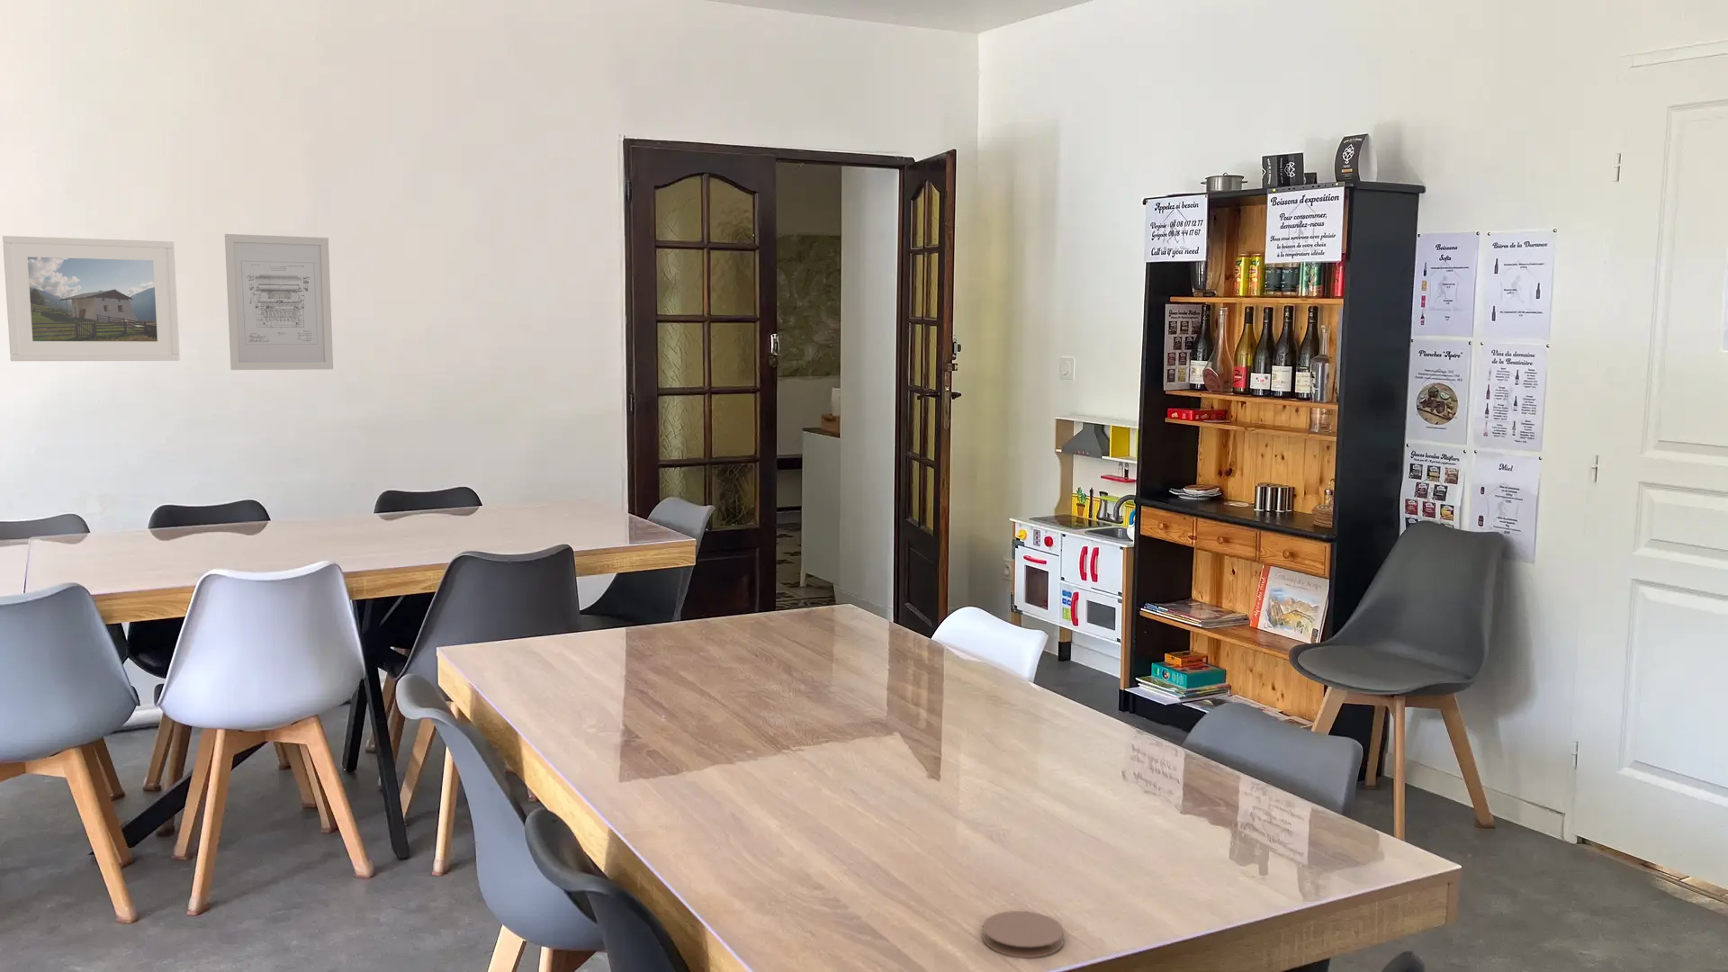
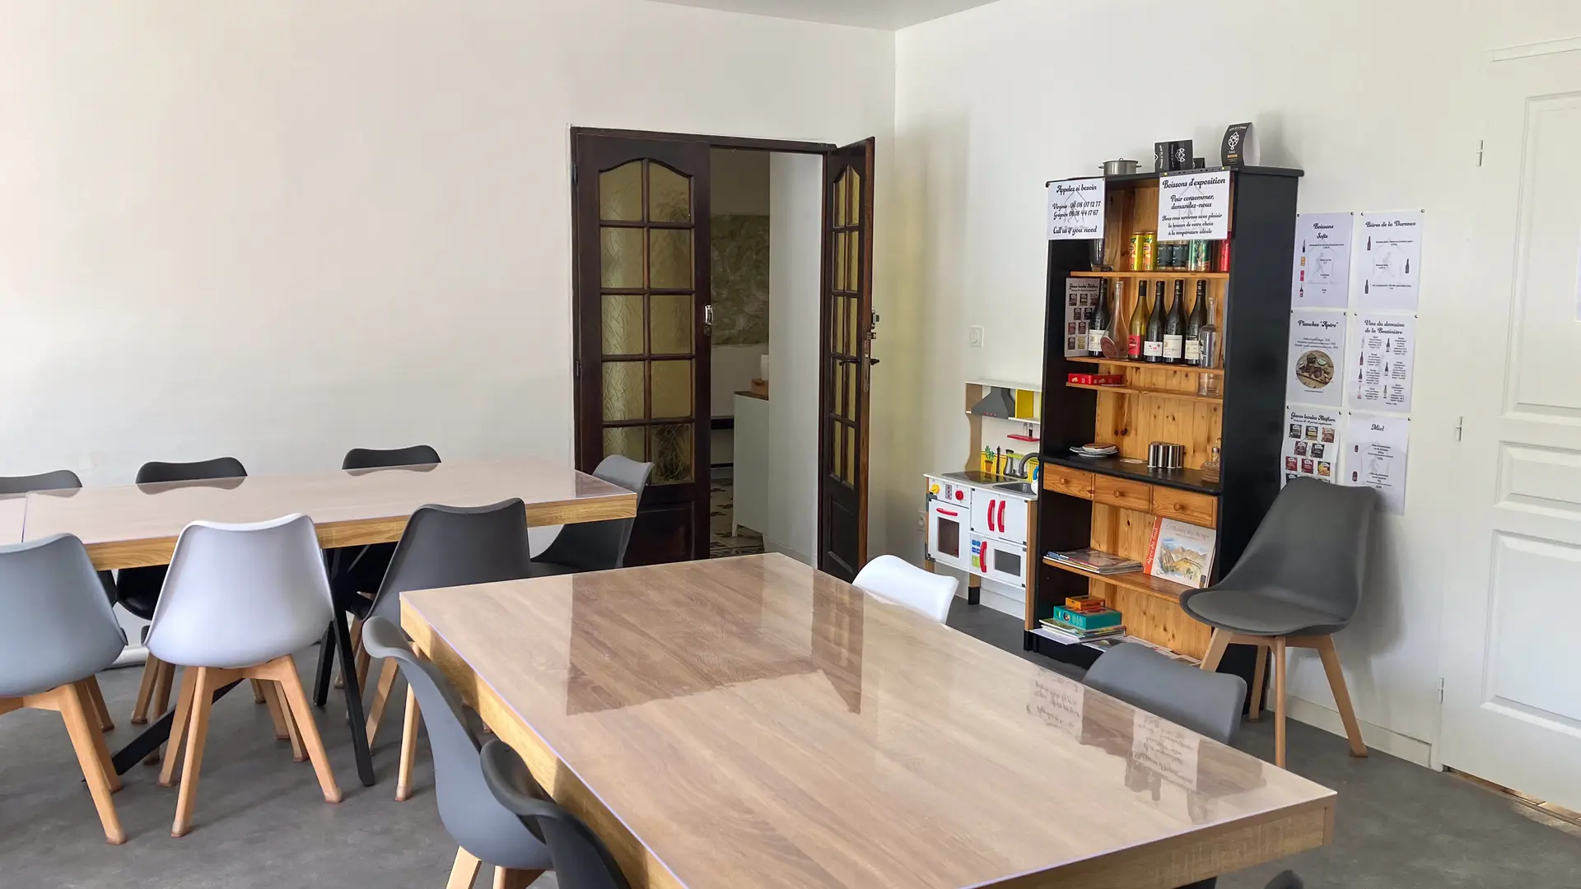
- coaster (1022, 933)
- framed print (94, 300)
- wall art (280, 303)
